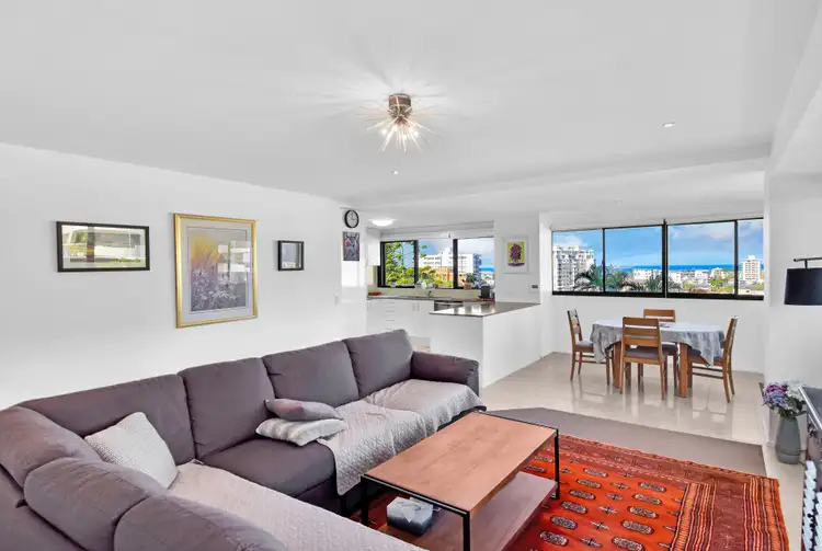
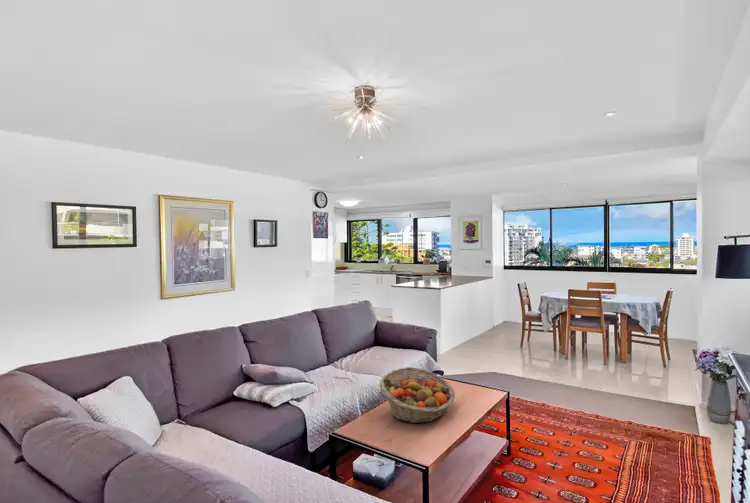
+ fruit basket (417, 393)
